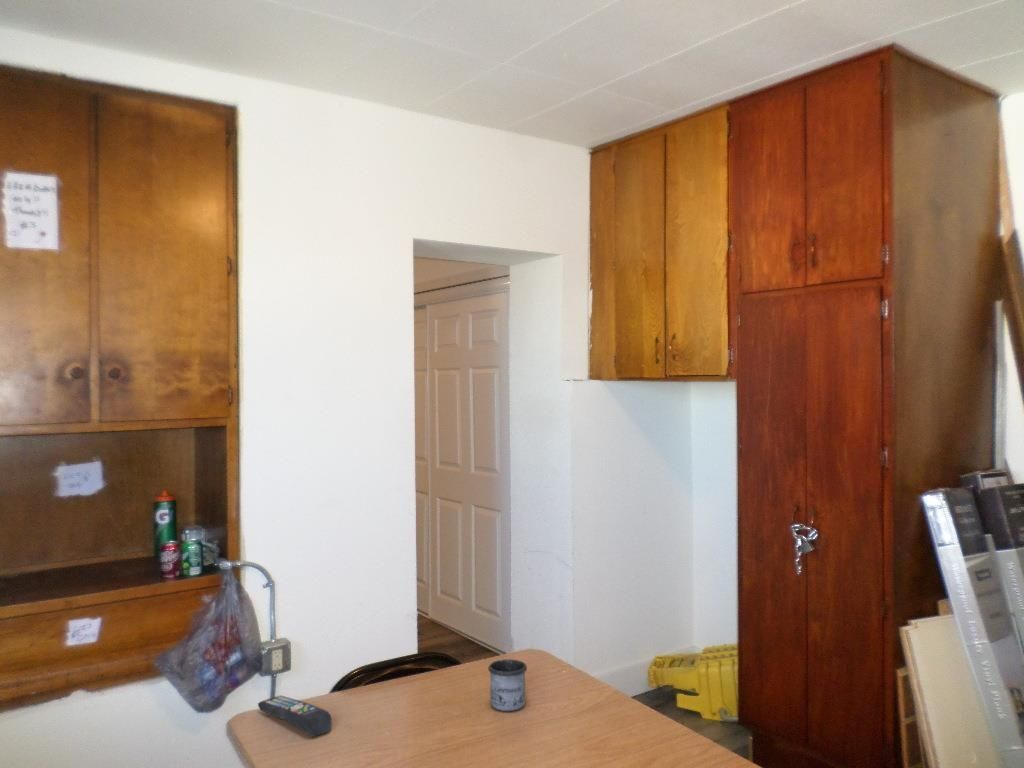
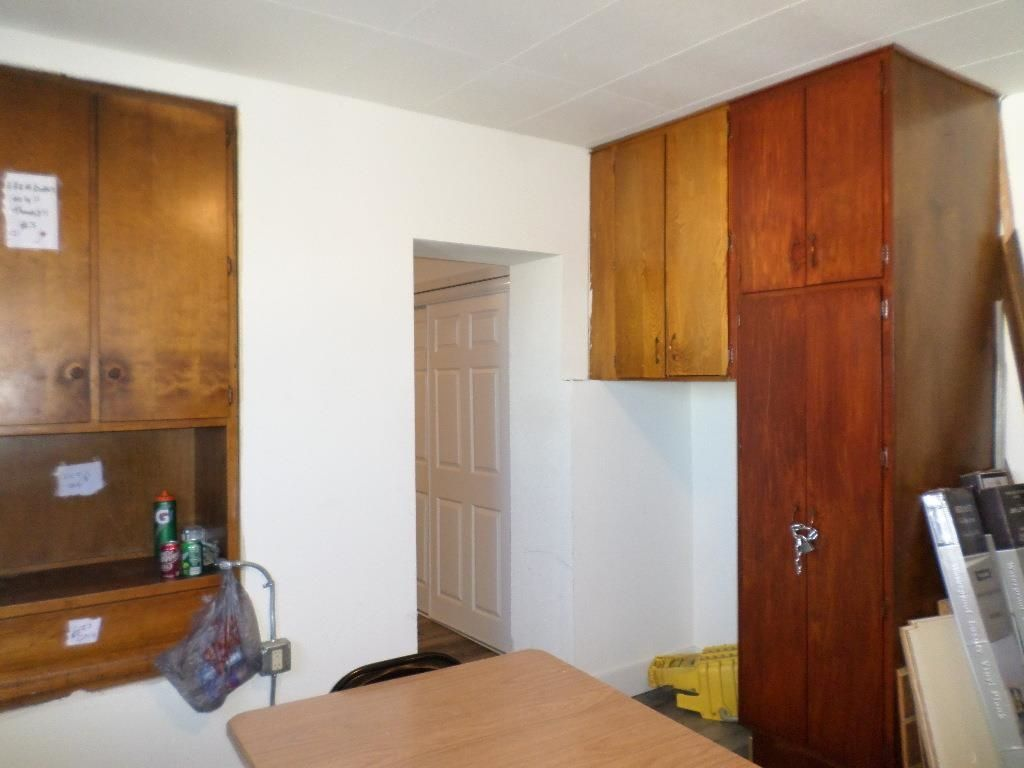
- mug (508, 683)
- remote control (294, 712)
